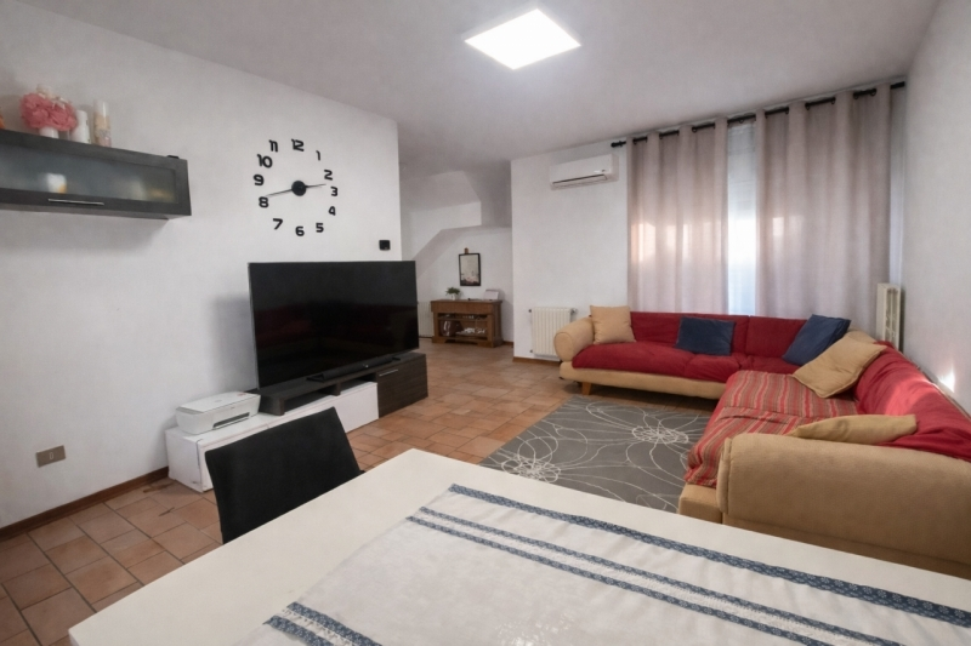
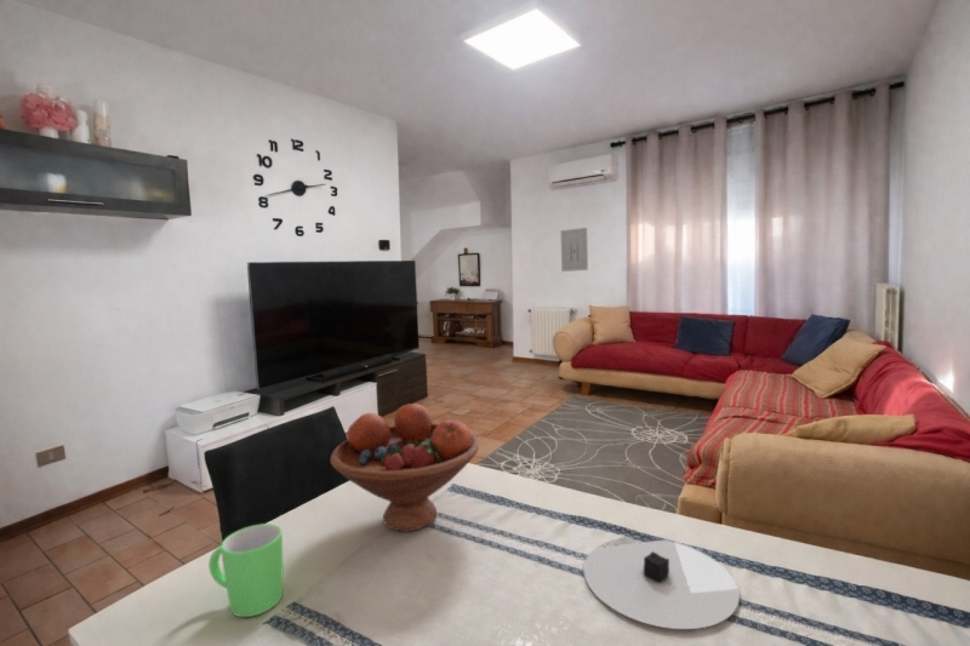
+ plate (656, 566)
+ fruit bowl (407, 468)
+ wall art (574, 250)
+ mug (245, 568)
